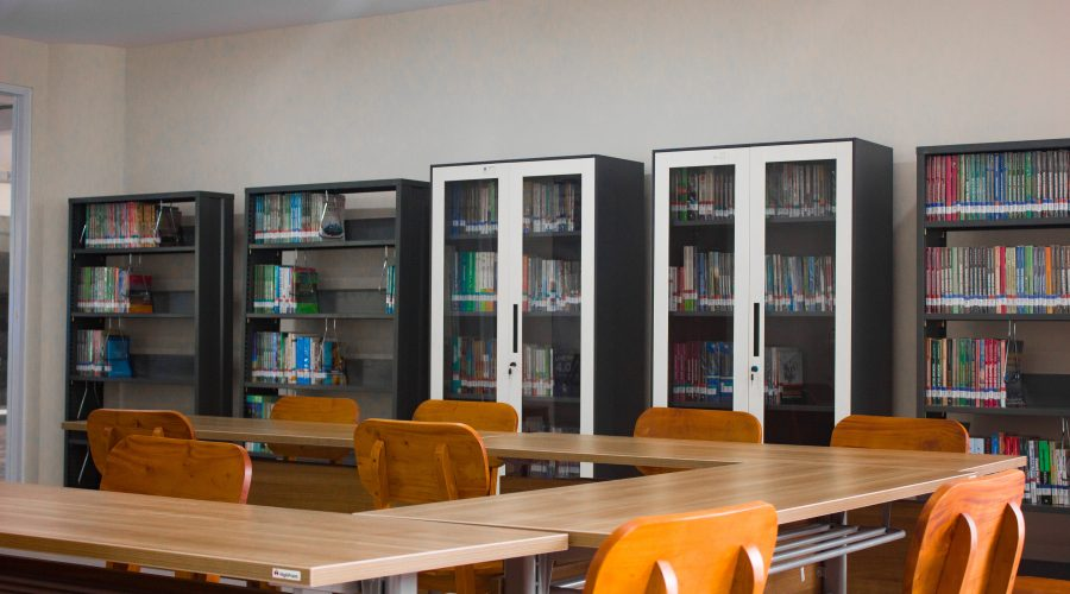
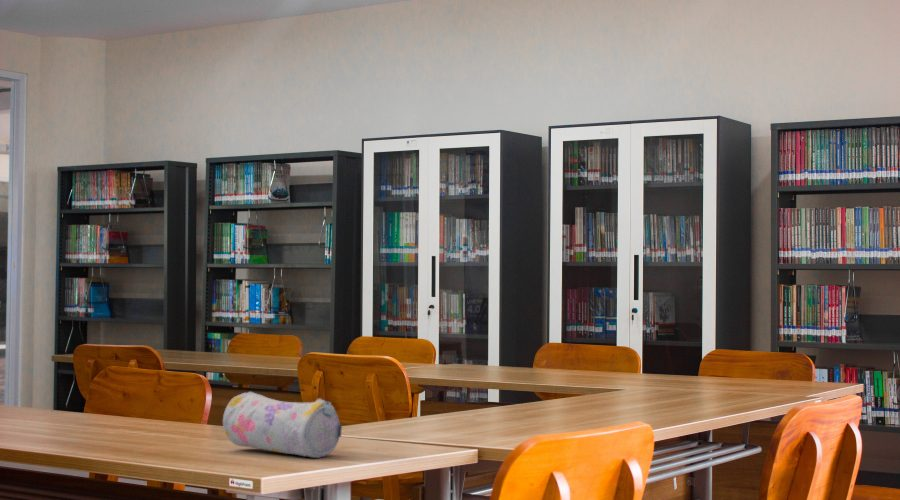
+ pencil case (280, 423)
